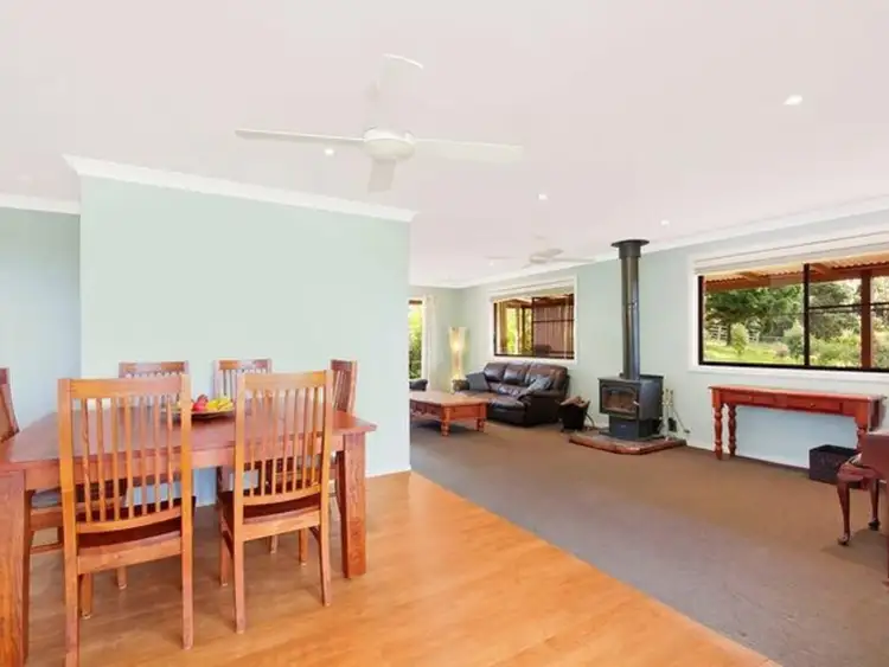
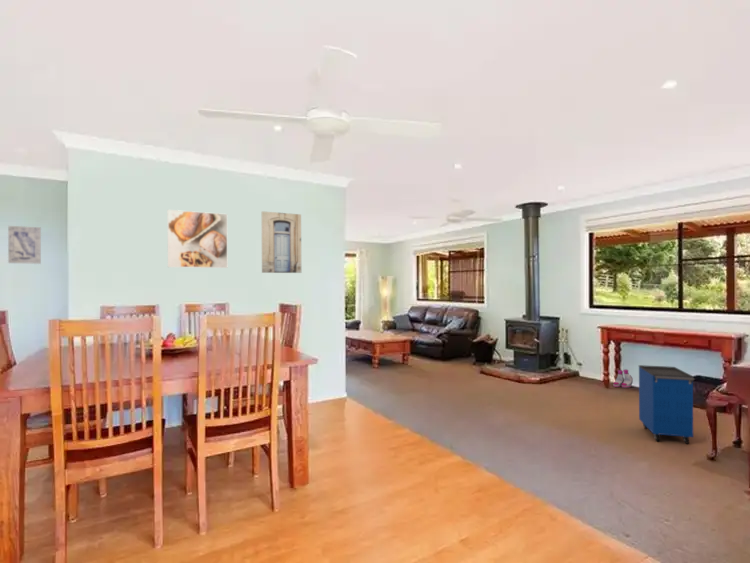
+ boots (622, 377)
+ wall art (281, 242)
+ wall art (24, 245)
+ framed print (198, 239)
+ cabinet (665, 403)
